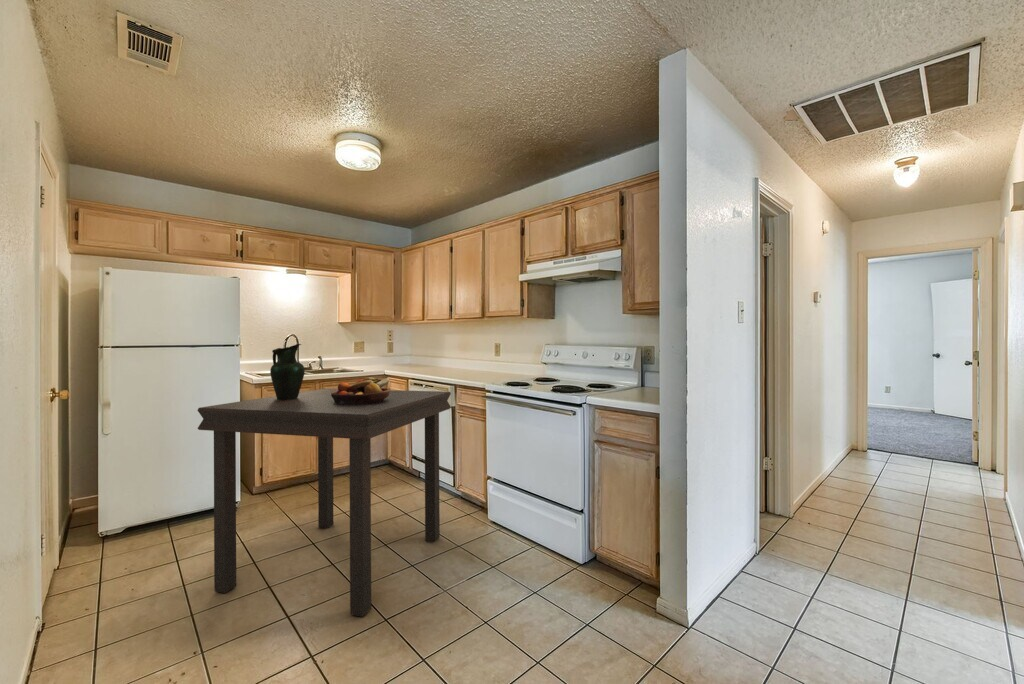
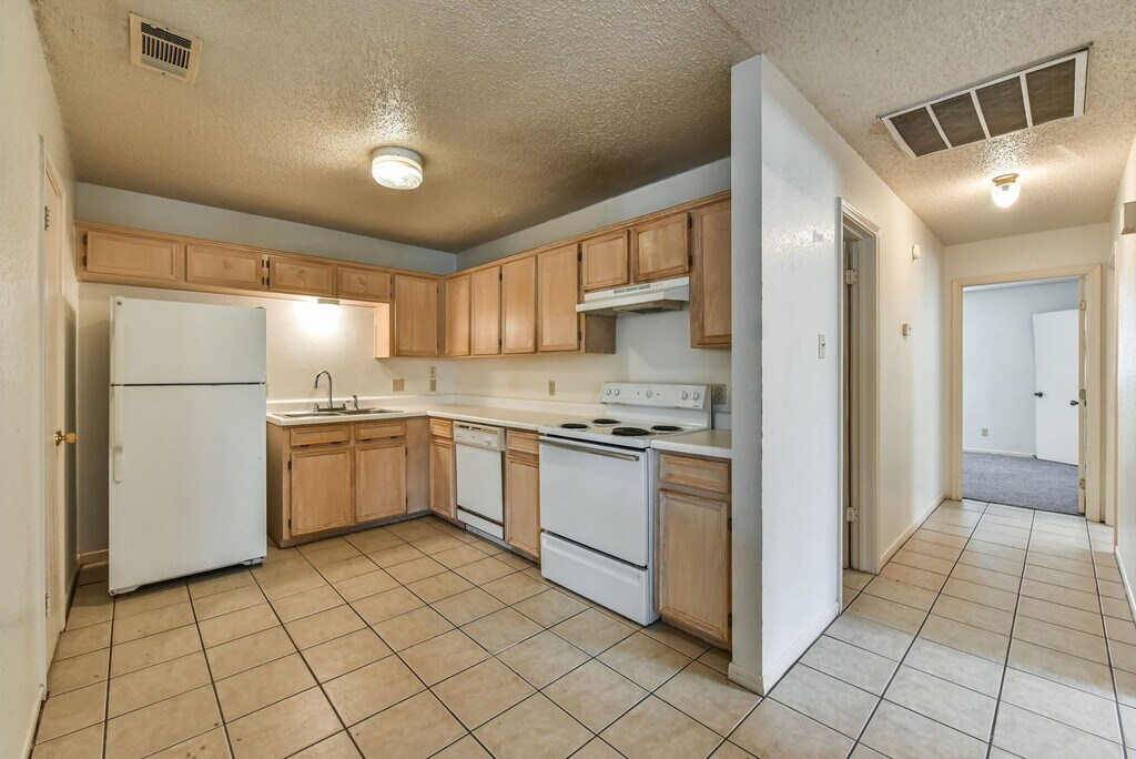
- dining table (332, 480)
- pitcher (287, 370)
- fruit bowl (361, 388)
